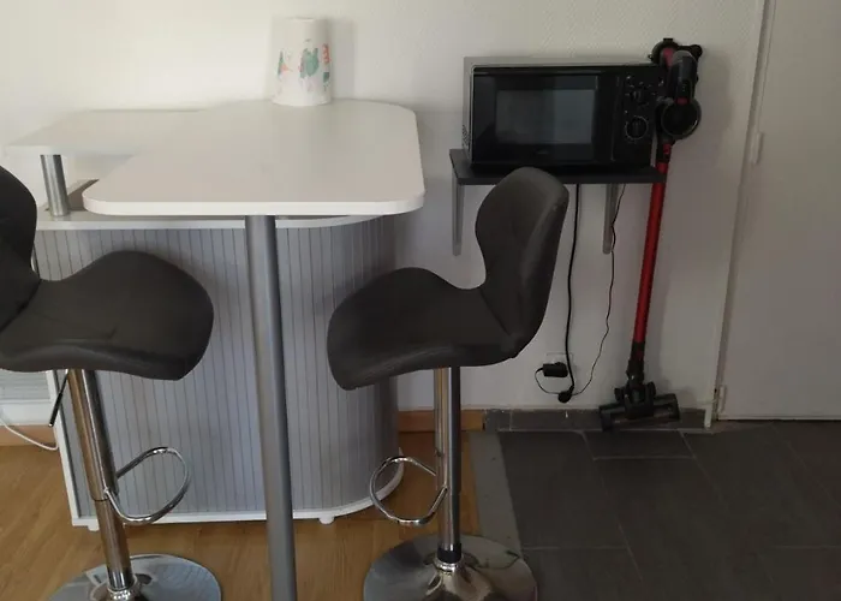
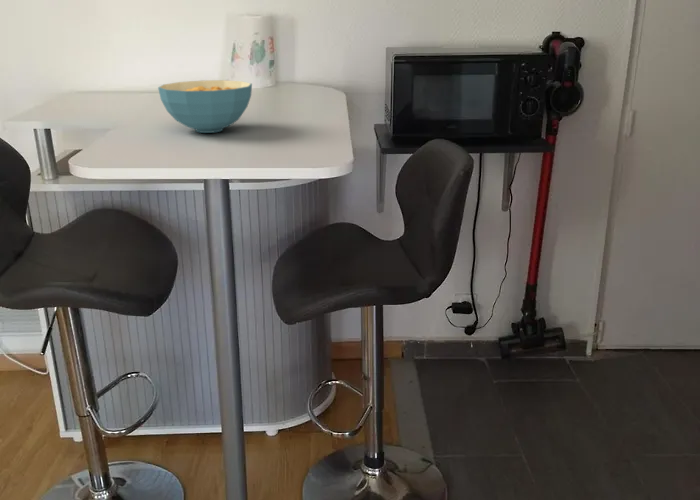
+ cereal bowl (207, 108)
